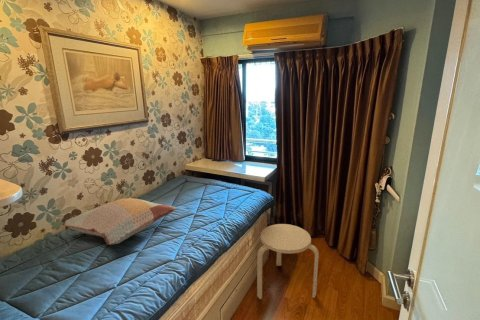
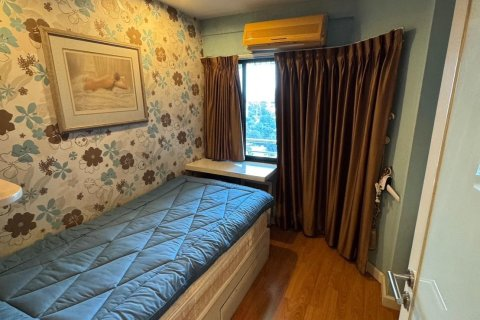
- stool (280, 262)
- decorative pillow (122, 215)
